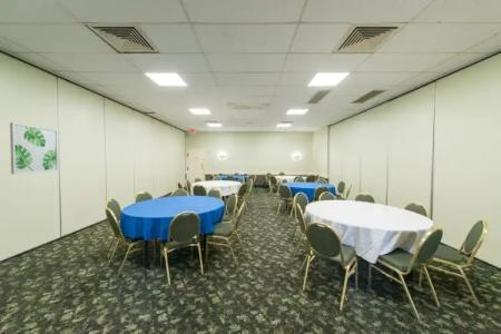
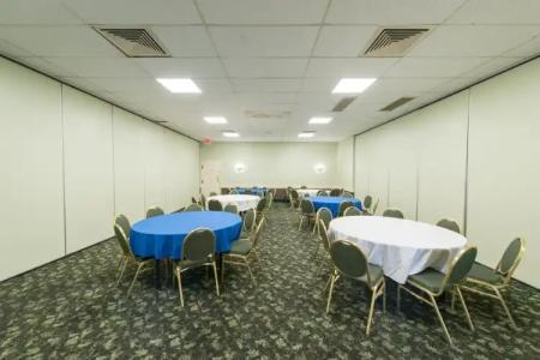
- wall art (37, 149)
